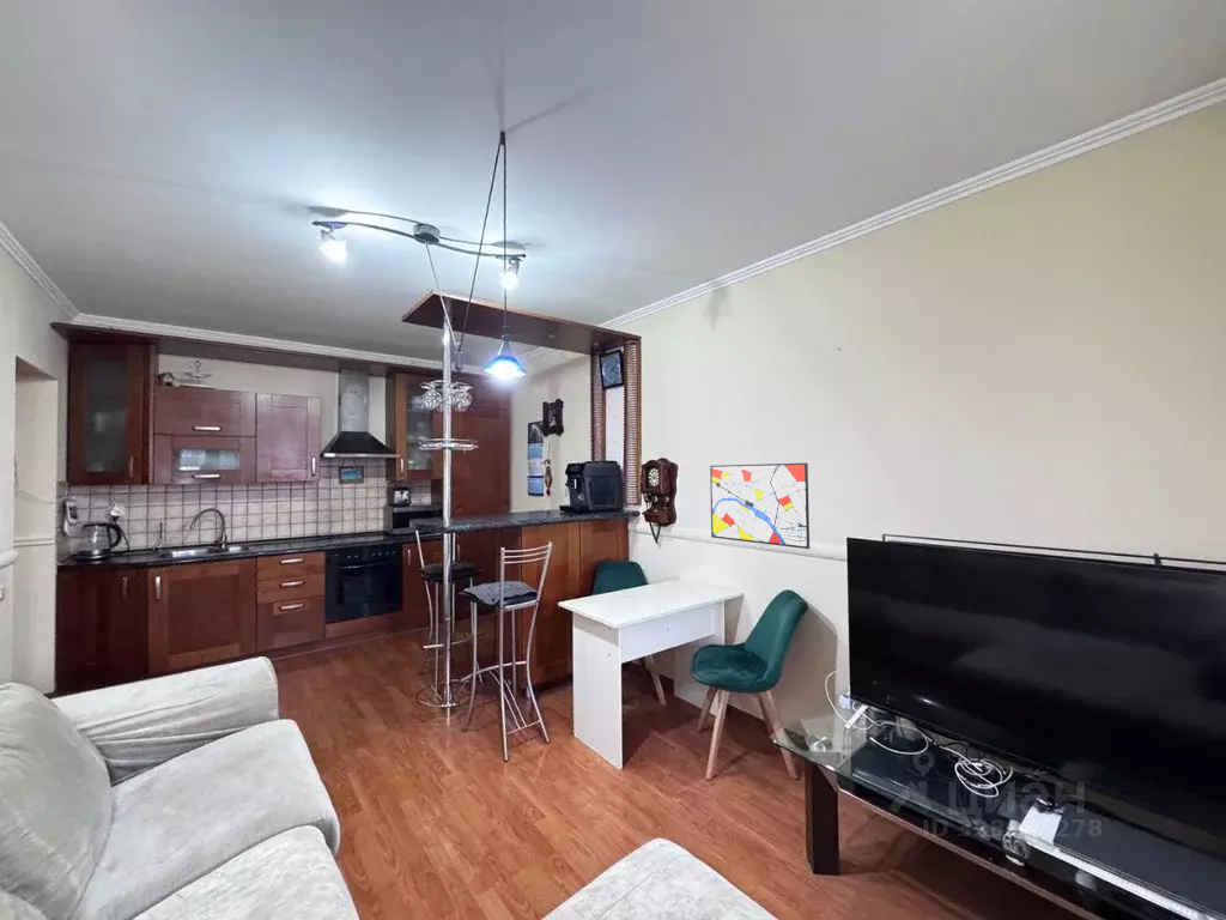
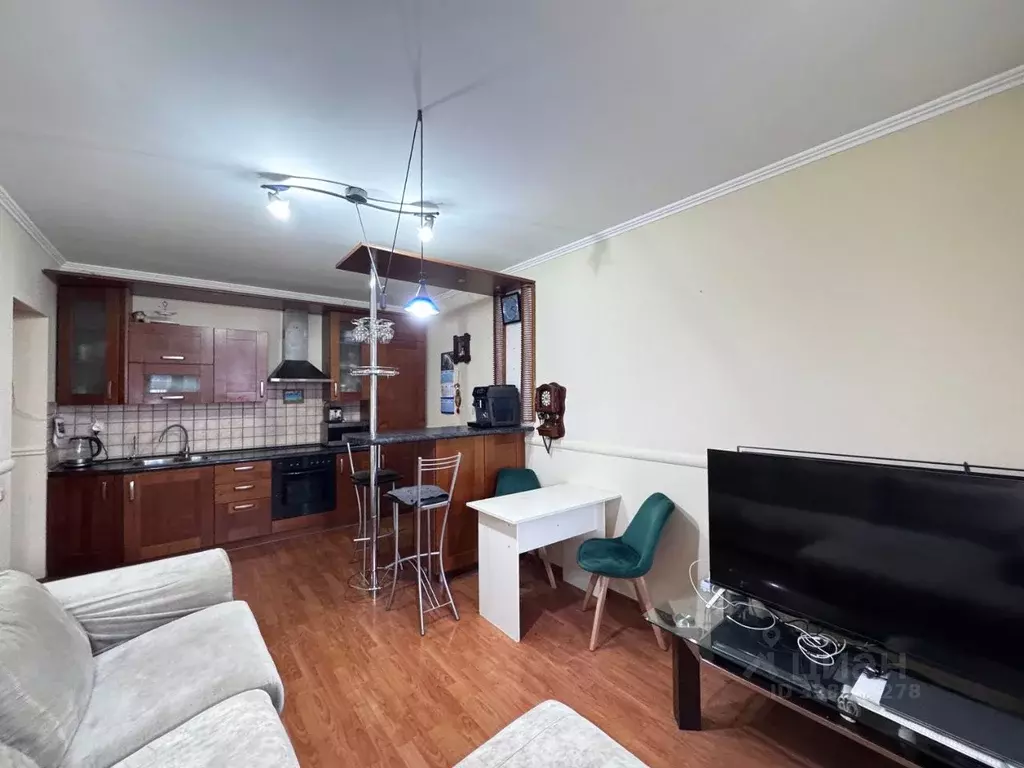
- wall art (754, 503)
